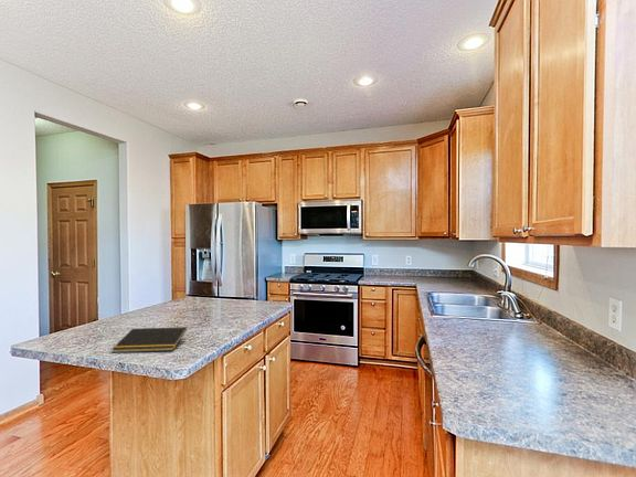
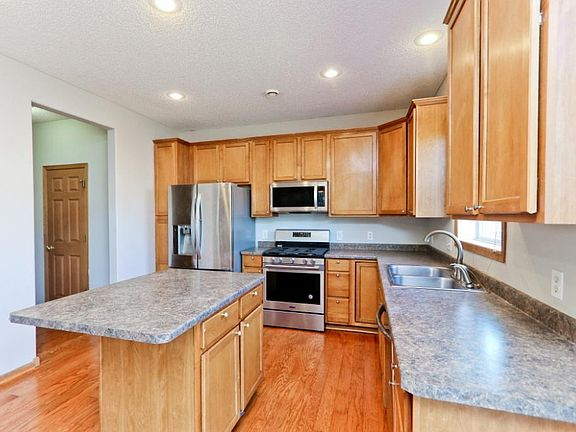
- notepad (151, 339)
